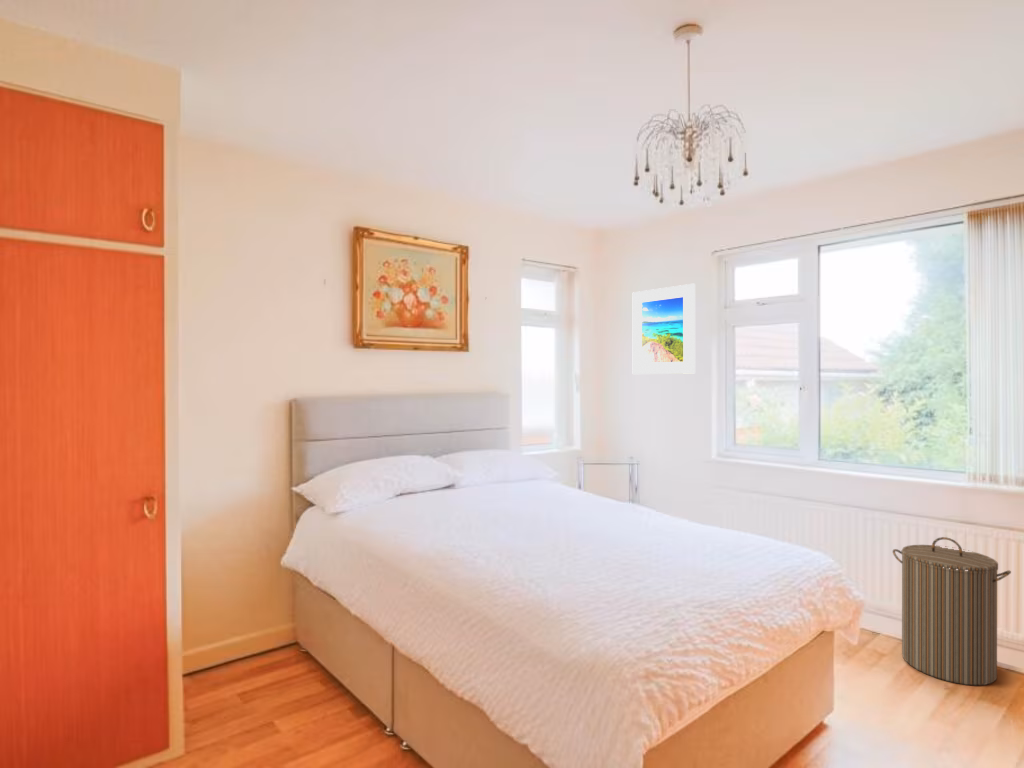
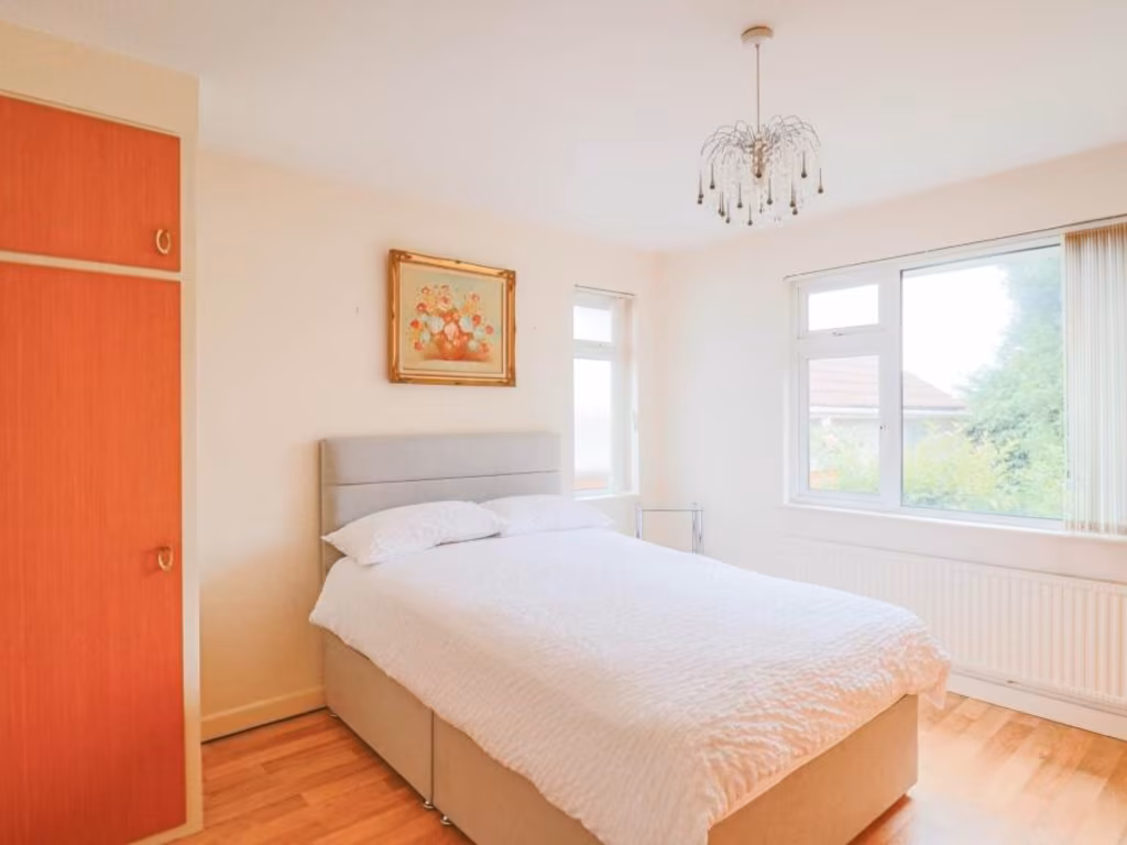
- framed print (662, 331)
- laundry hamper (948, 601)
